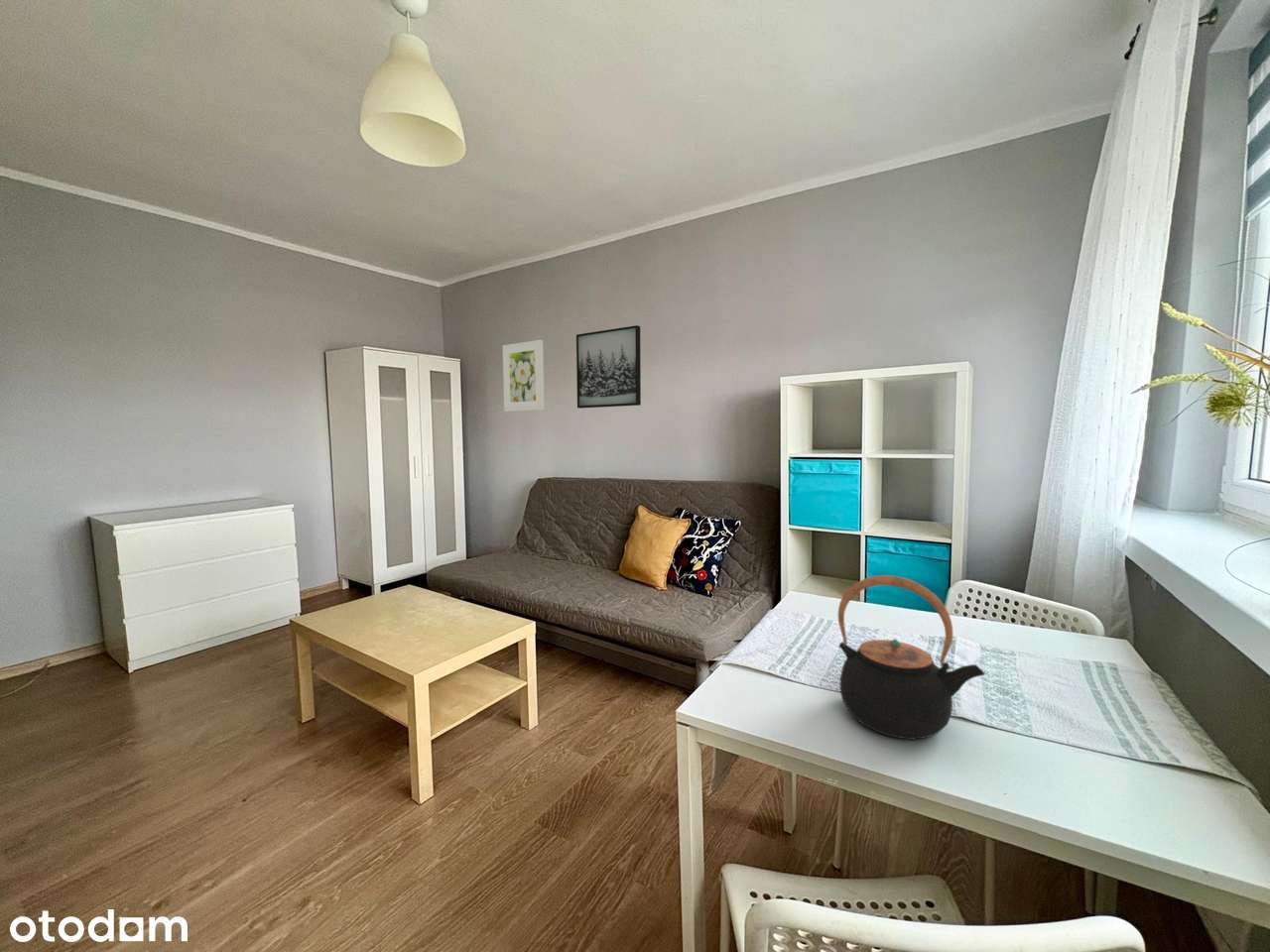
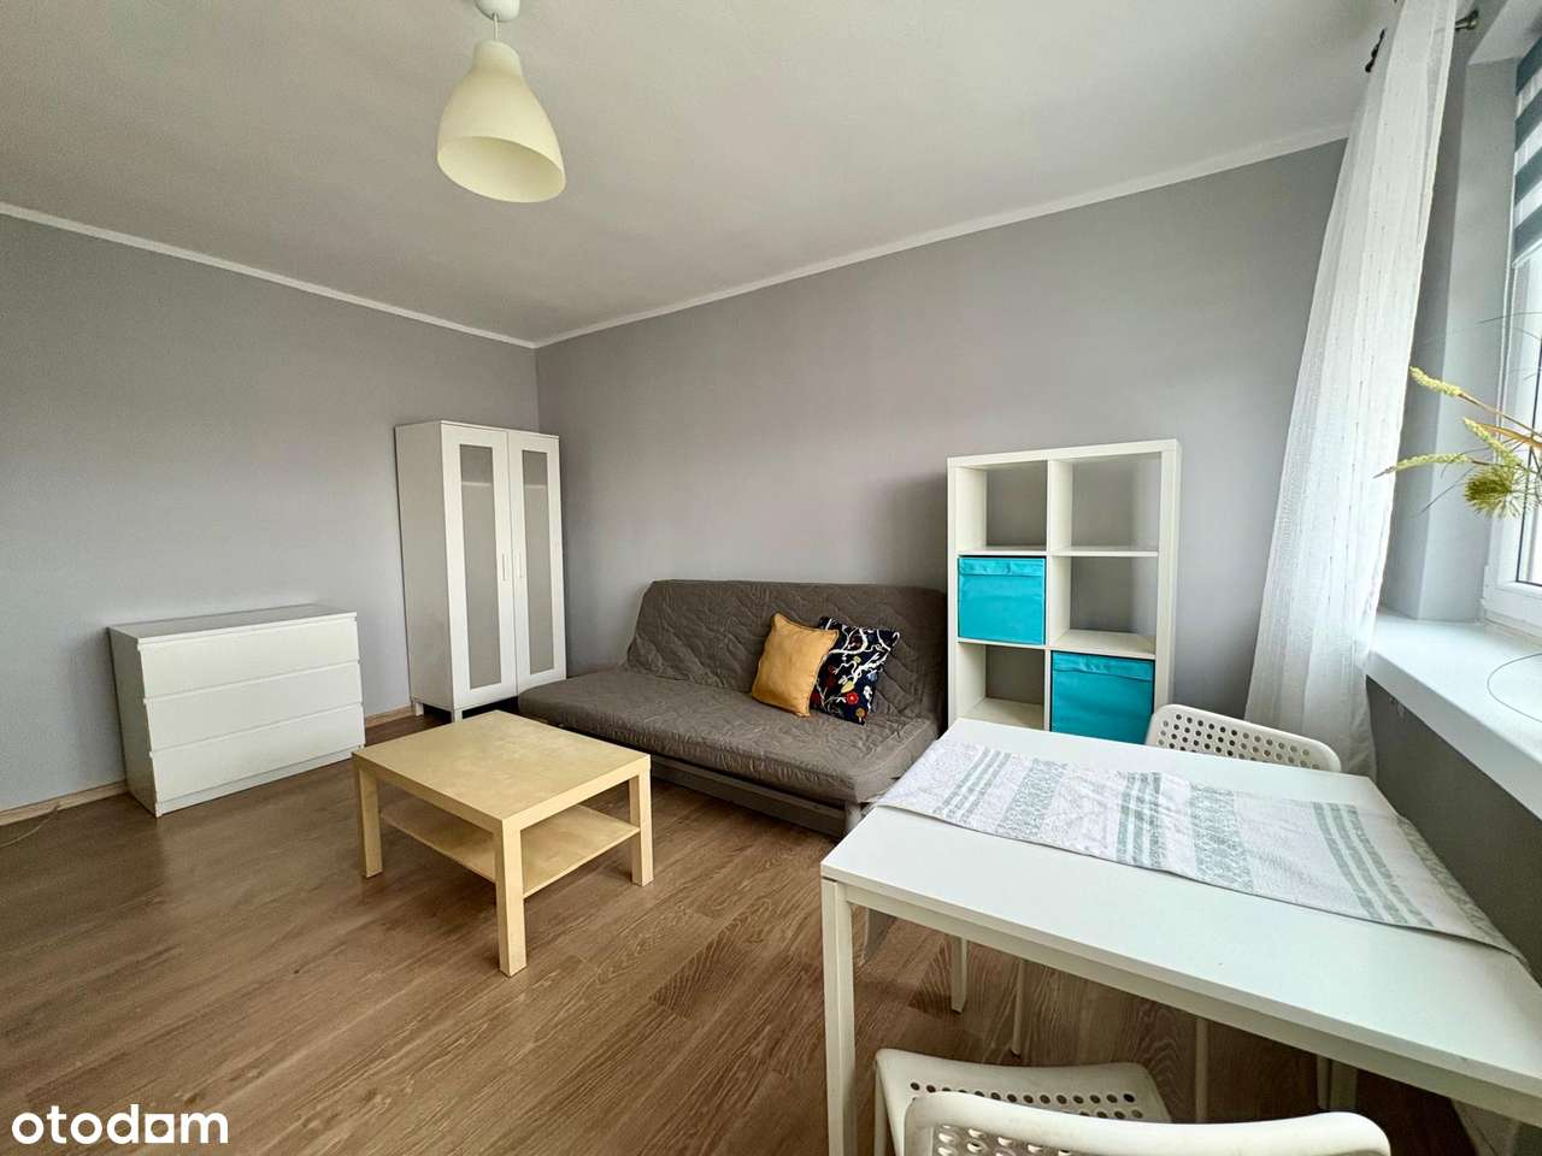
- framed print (523, 377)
- teapot (906, 650)
- wall art (607, 368)
